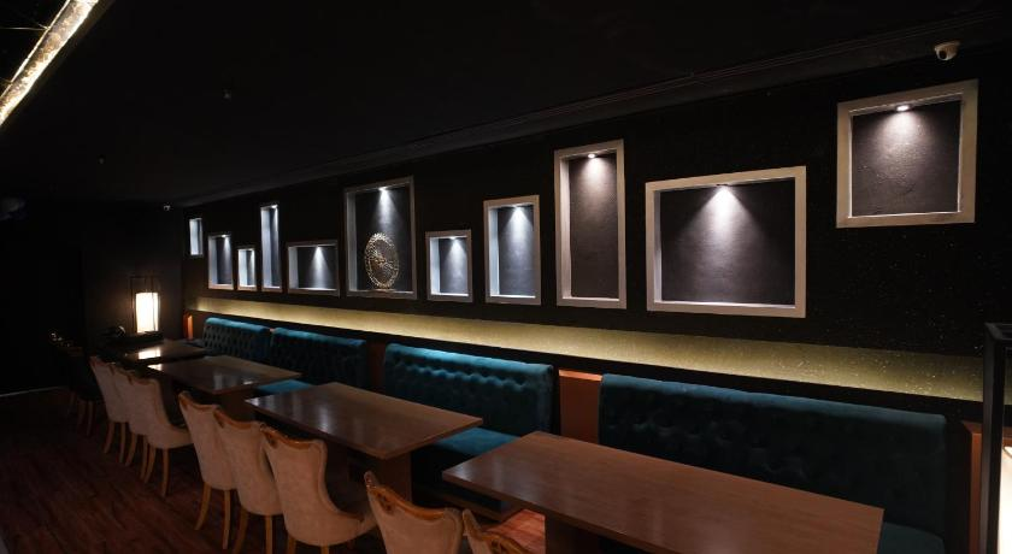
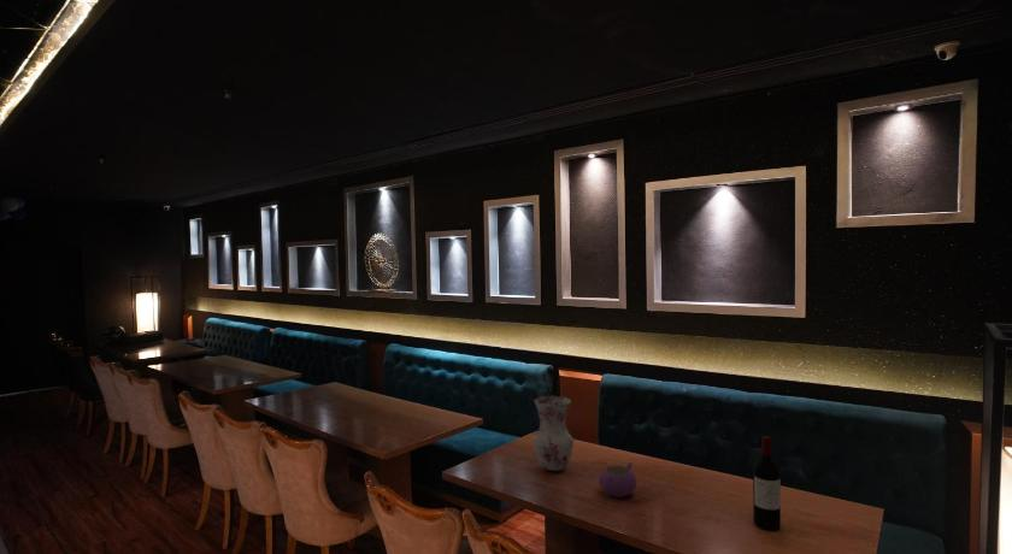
+ teapot (618, 481)
+ wine bottle (766, 481)
+ vase (553, 434)
